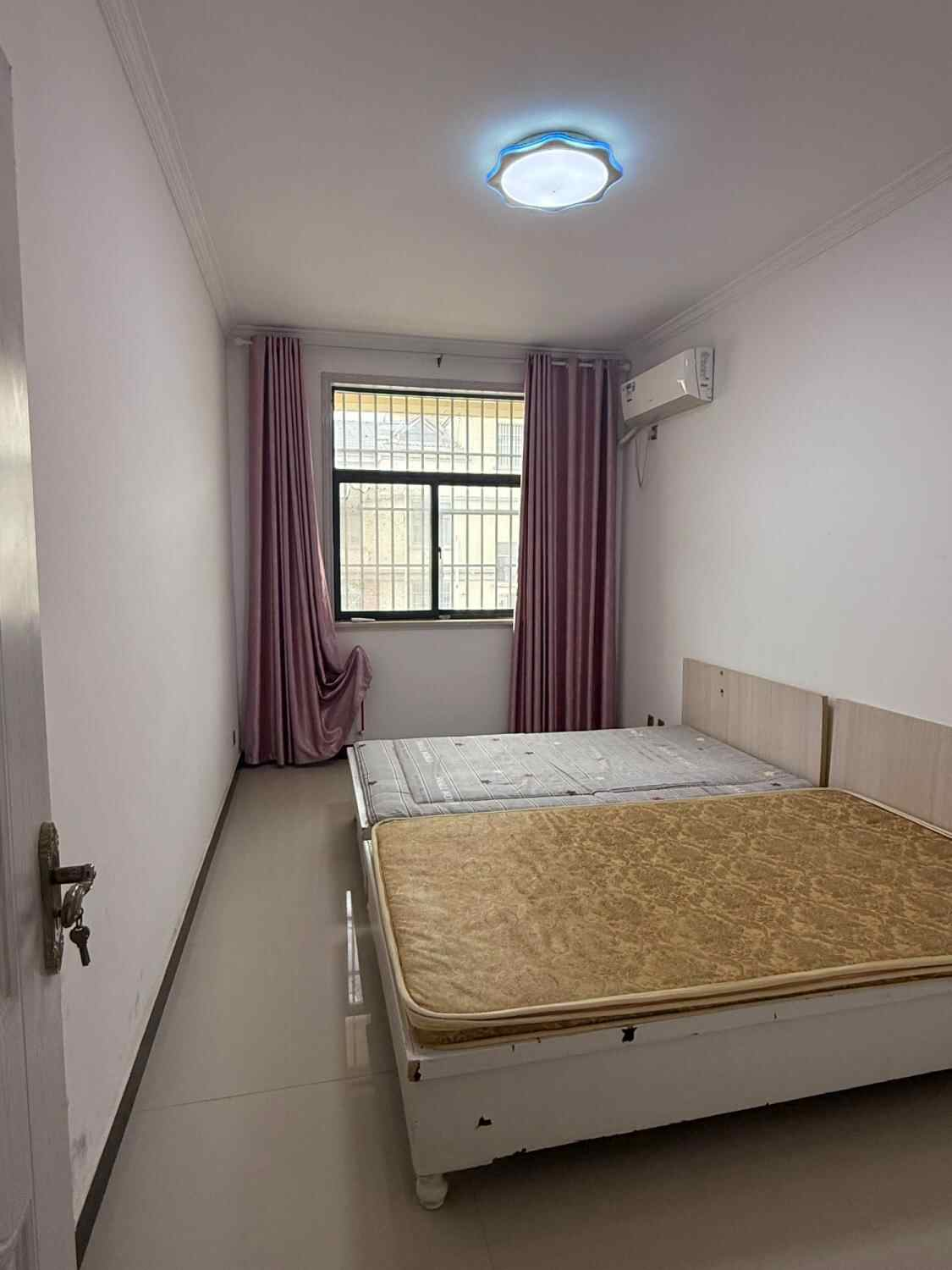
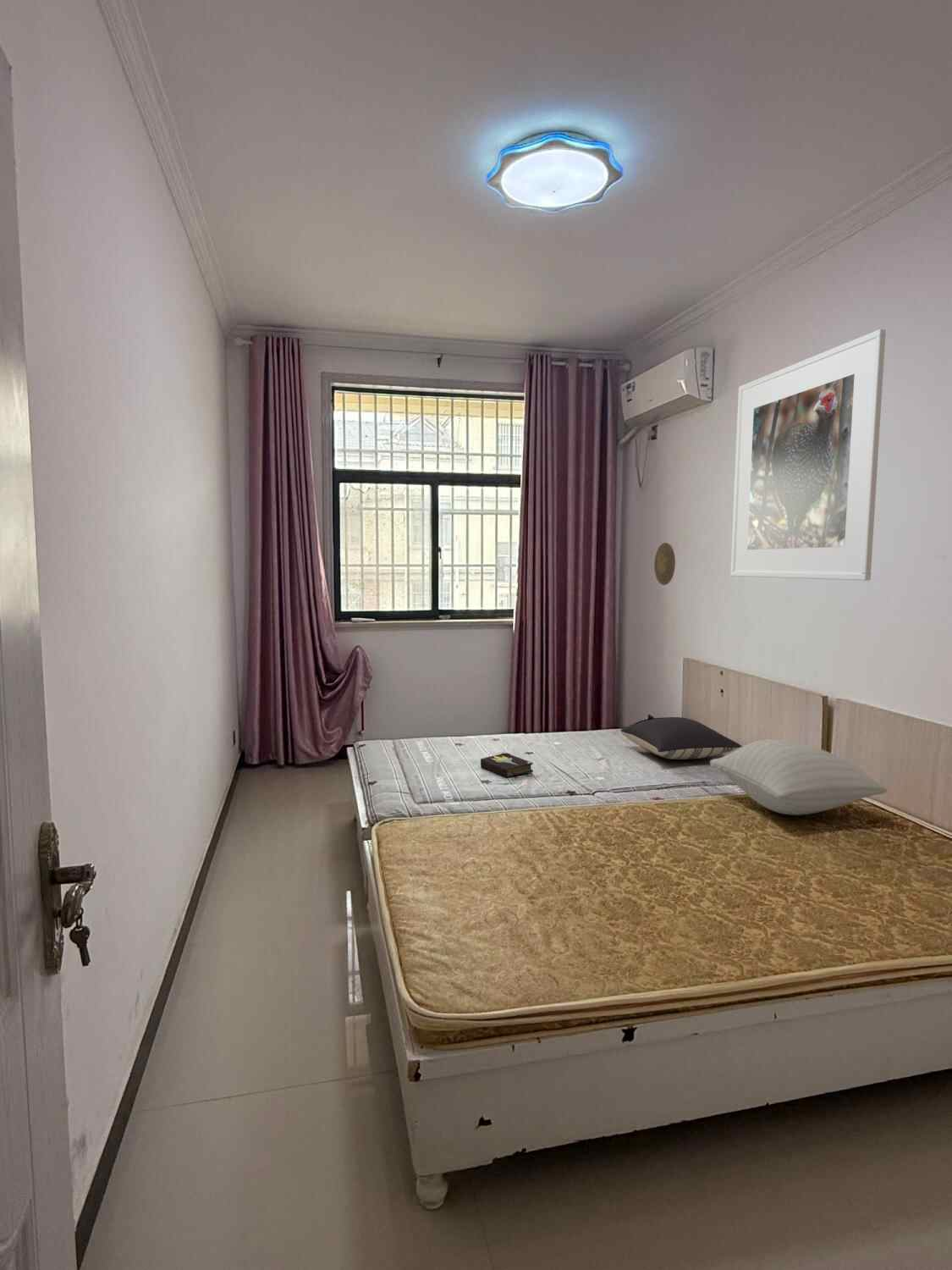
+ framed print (795, 471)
+ pillow (793, 776)
+ pillow (679, 738)
+ hardback book (506, 764)
+ decorative plate (663, 564)
